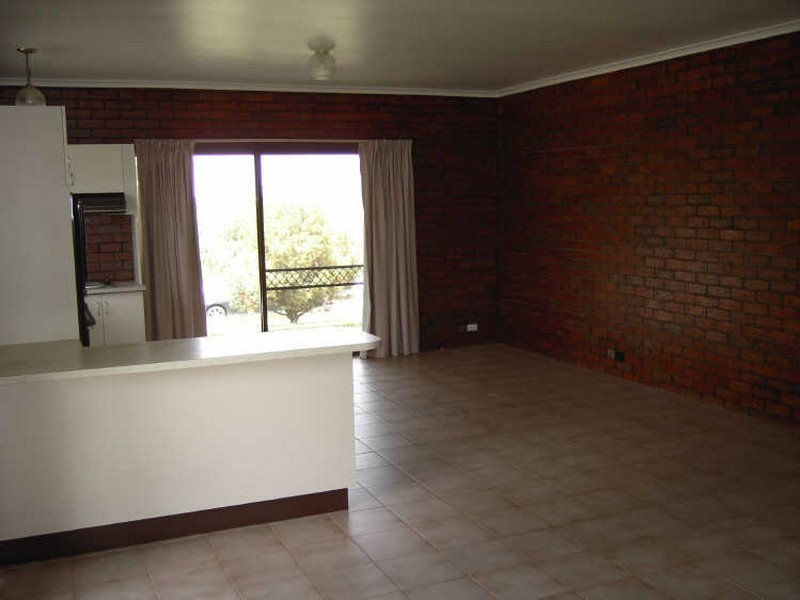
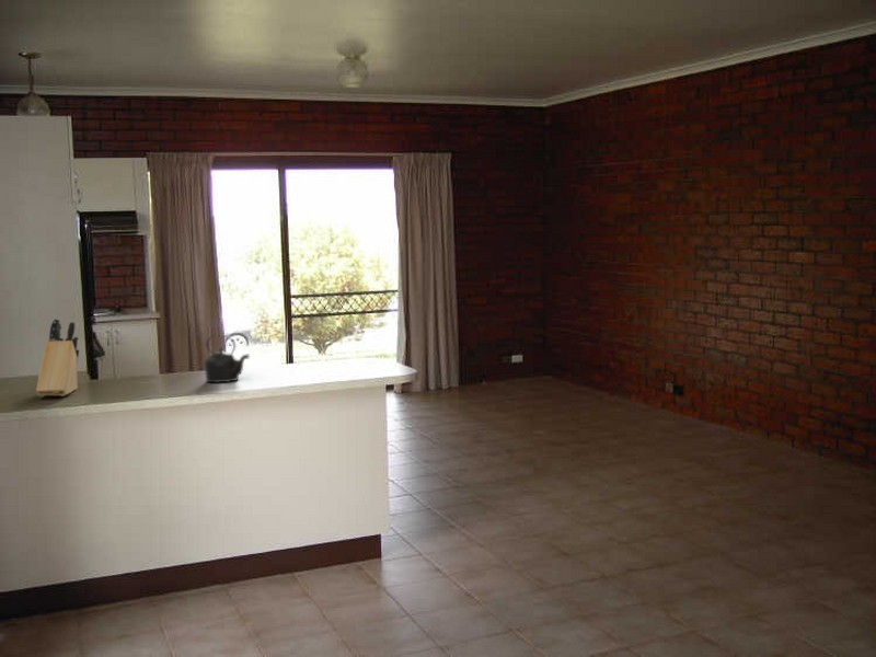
+ knife block (58, 356)
+ kettle (228, 357)
